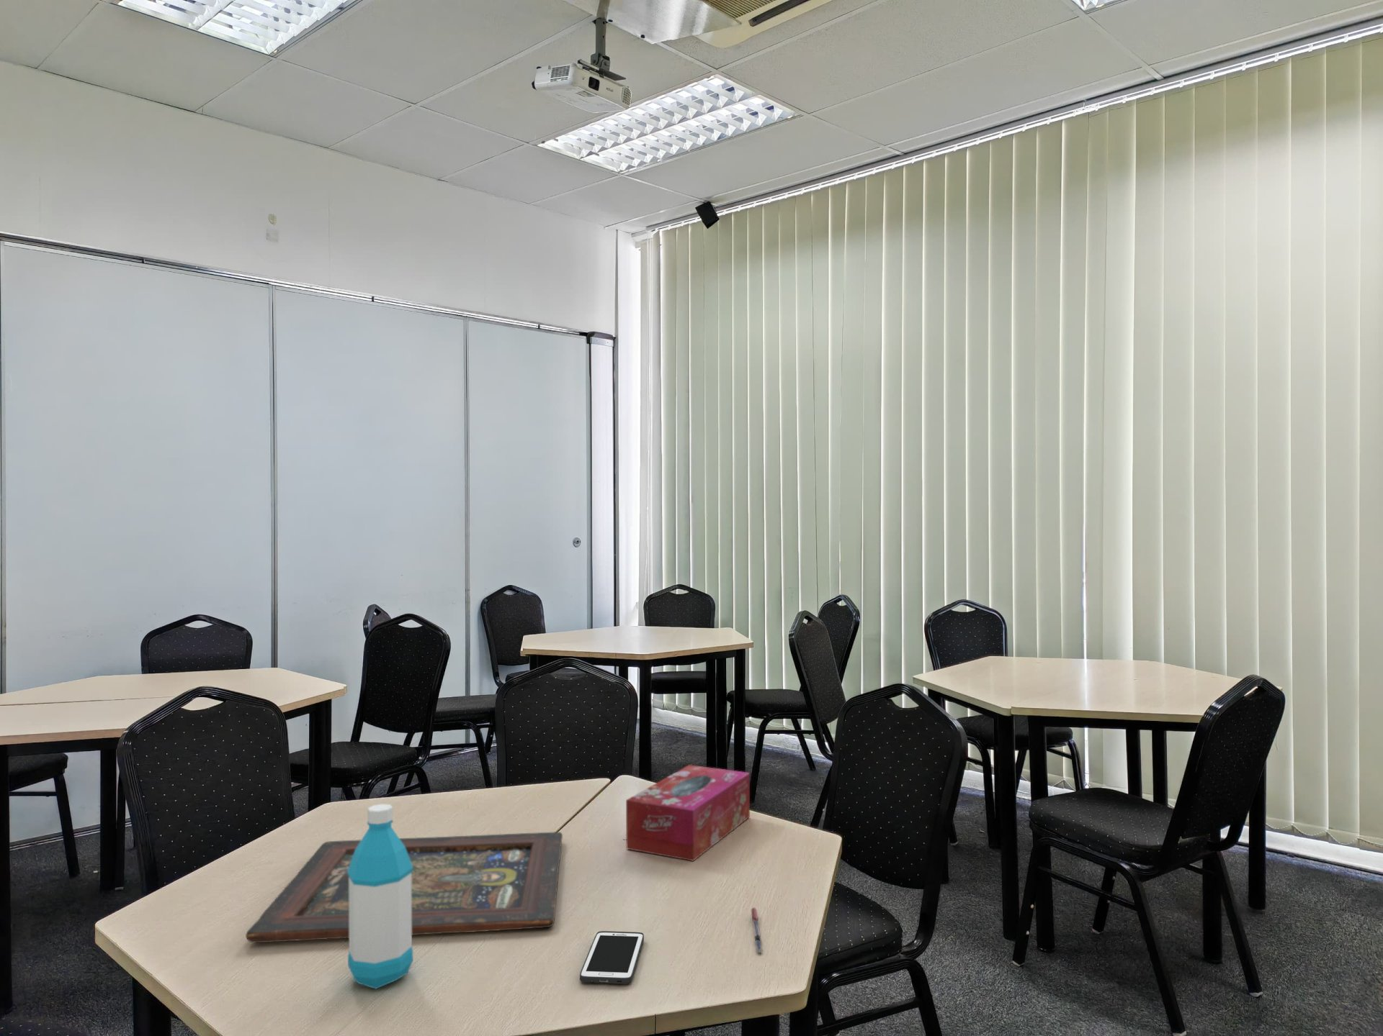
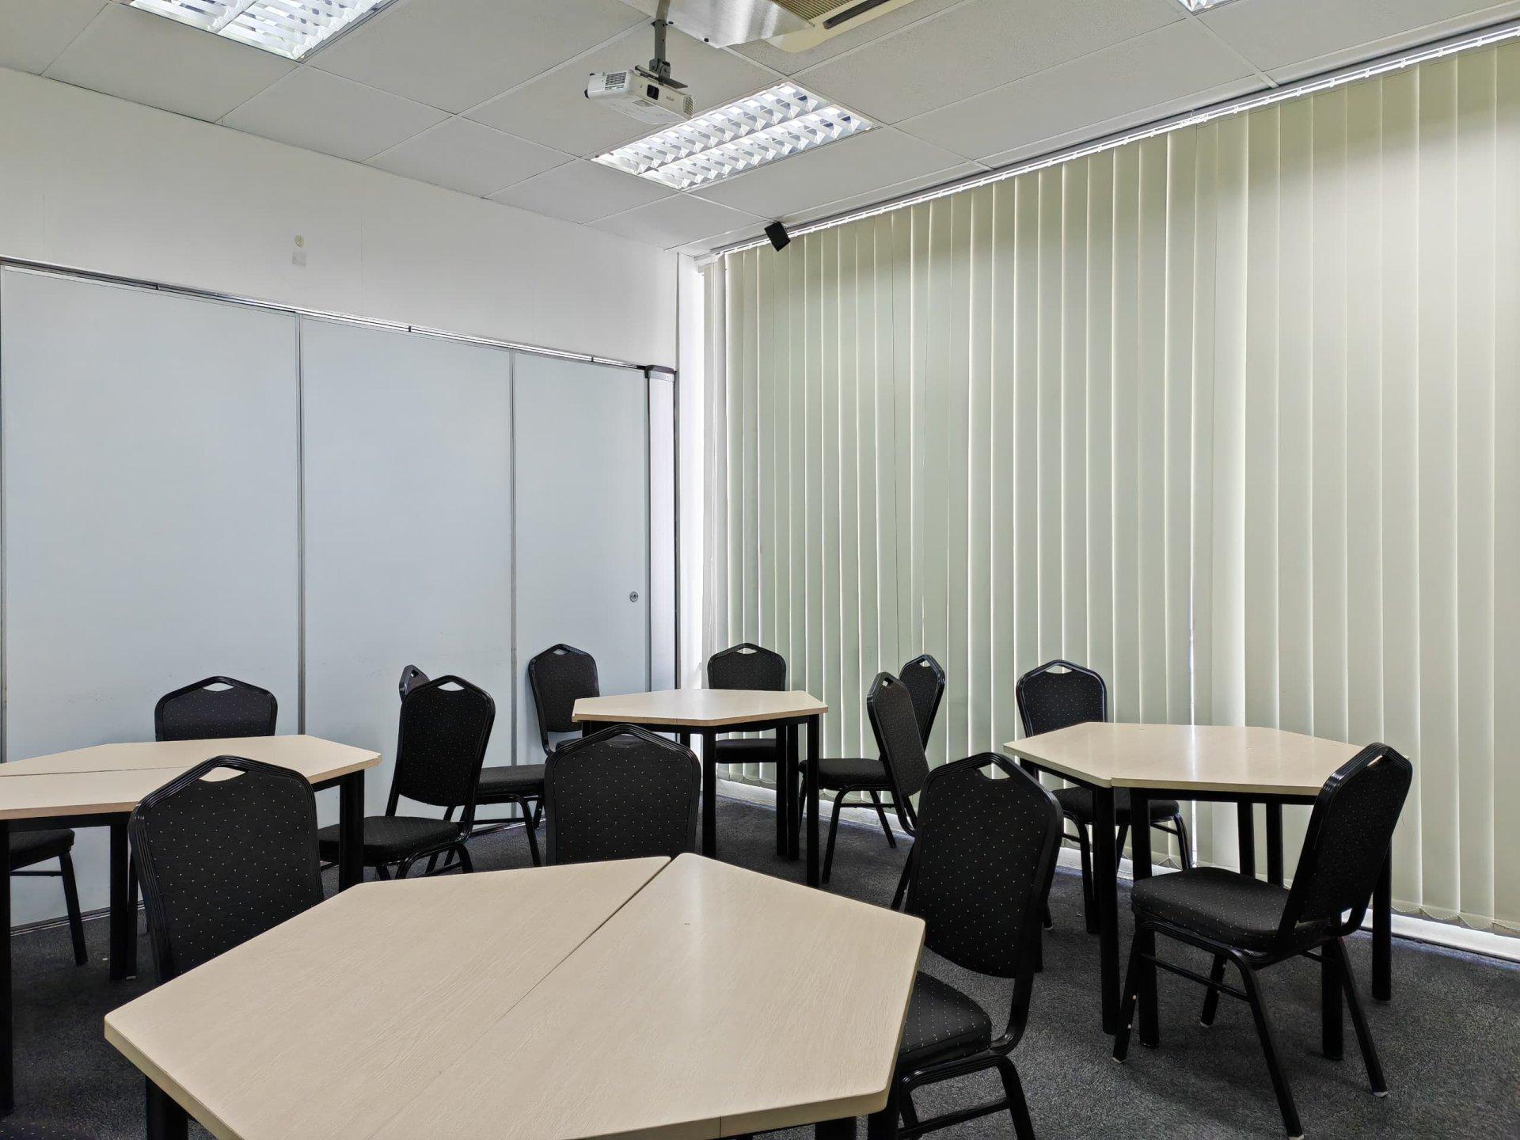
- tissue box (690, 809)
- cell phone (613, 957)
- pen (757, 928)
- religious icon (426, 880)
- water bottle (380, 892)
